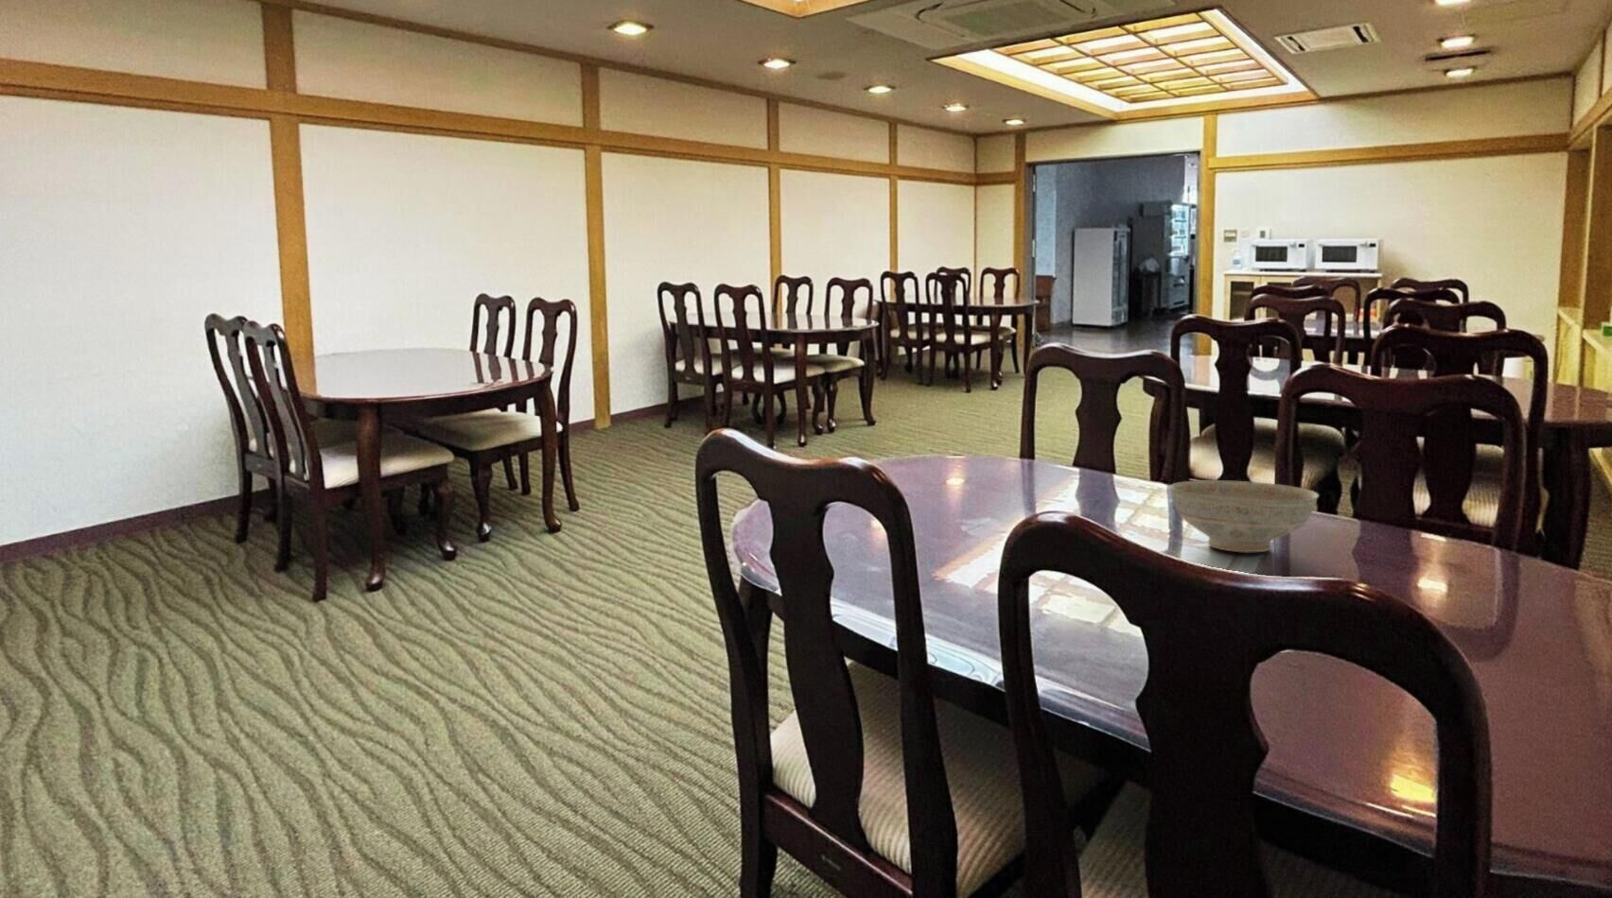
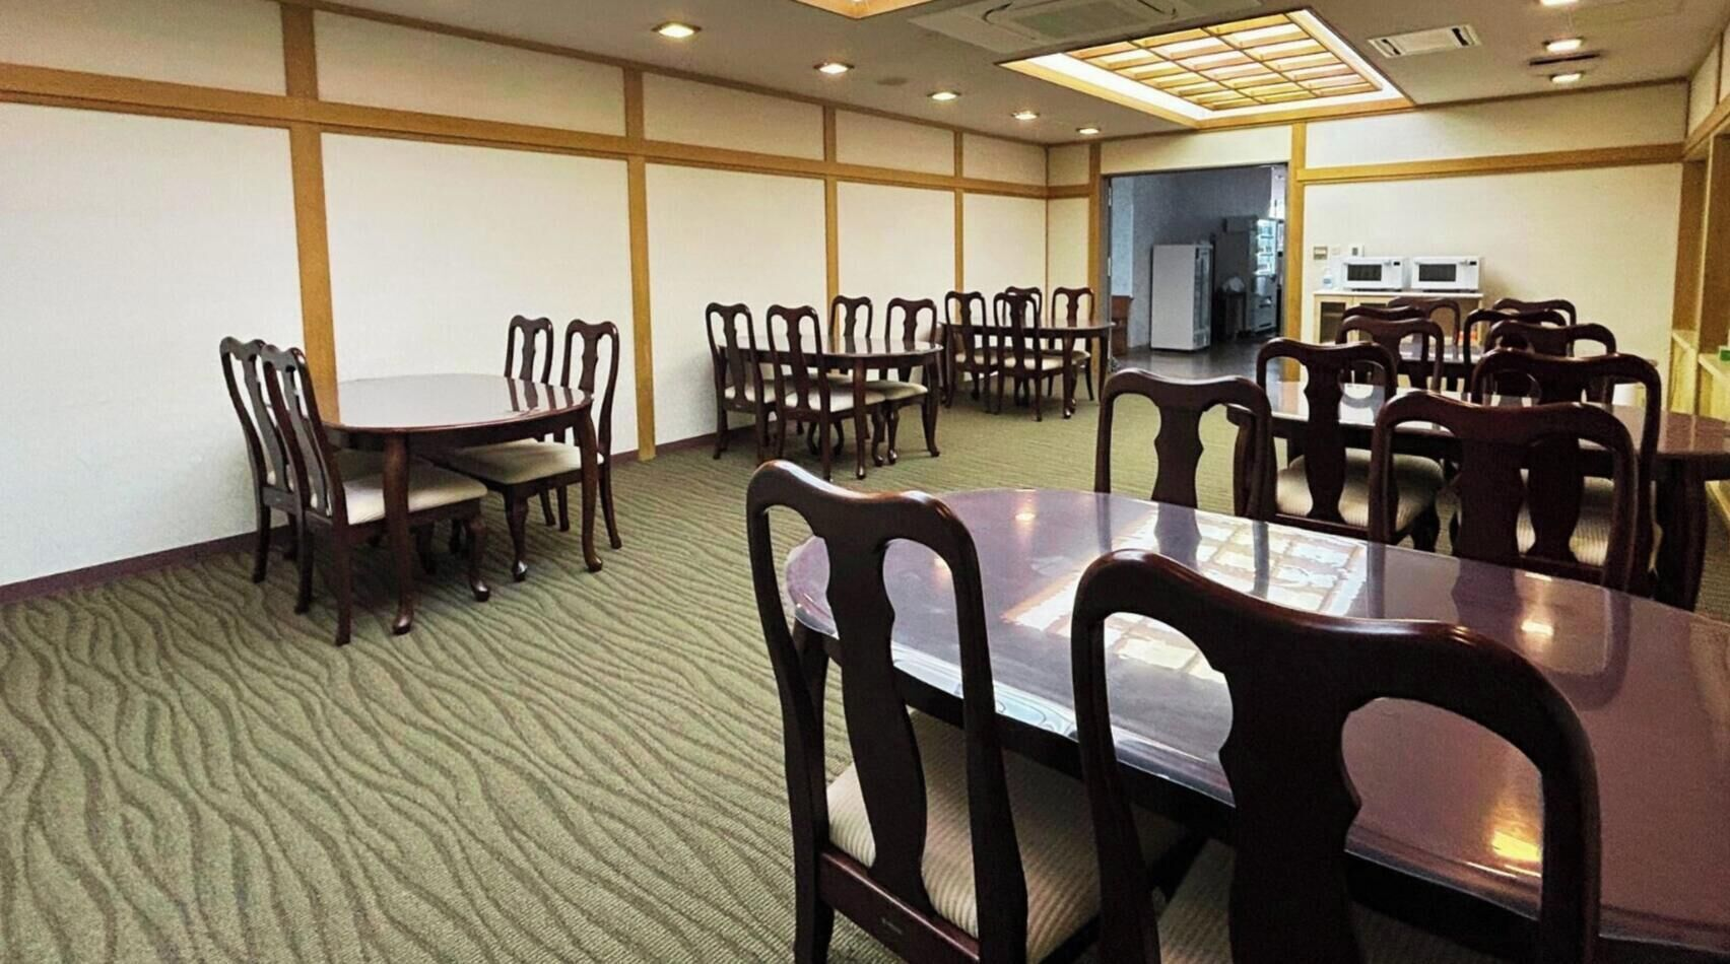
- decorative bowl (1241, 518)
